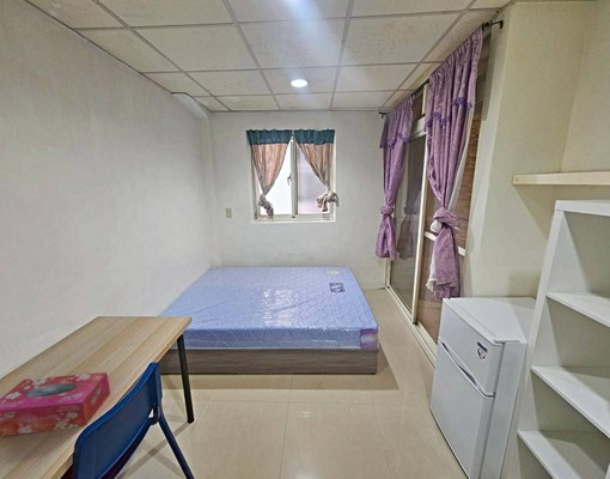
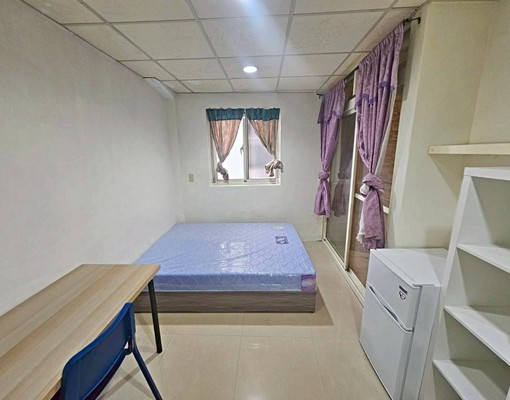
- tissue box (54, 401)
